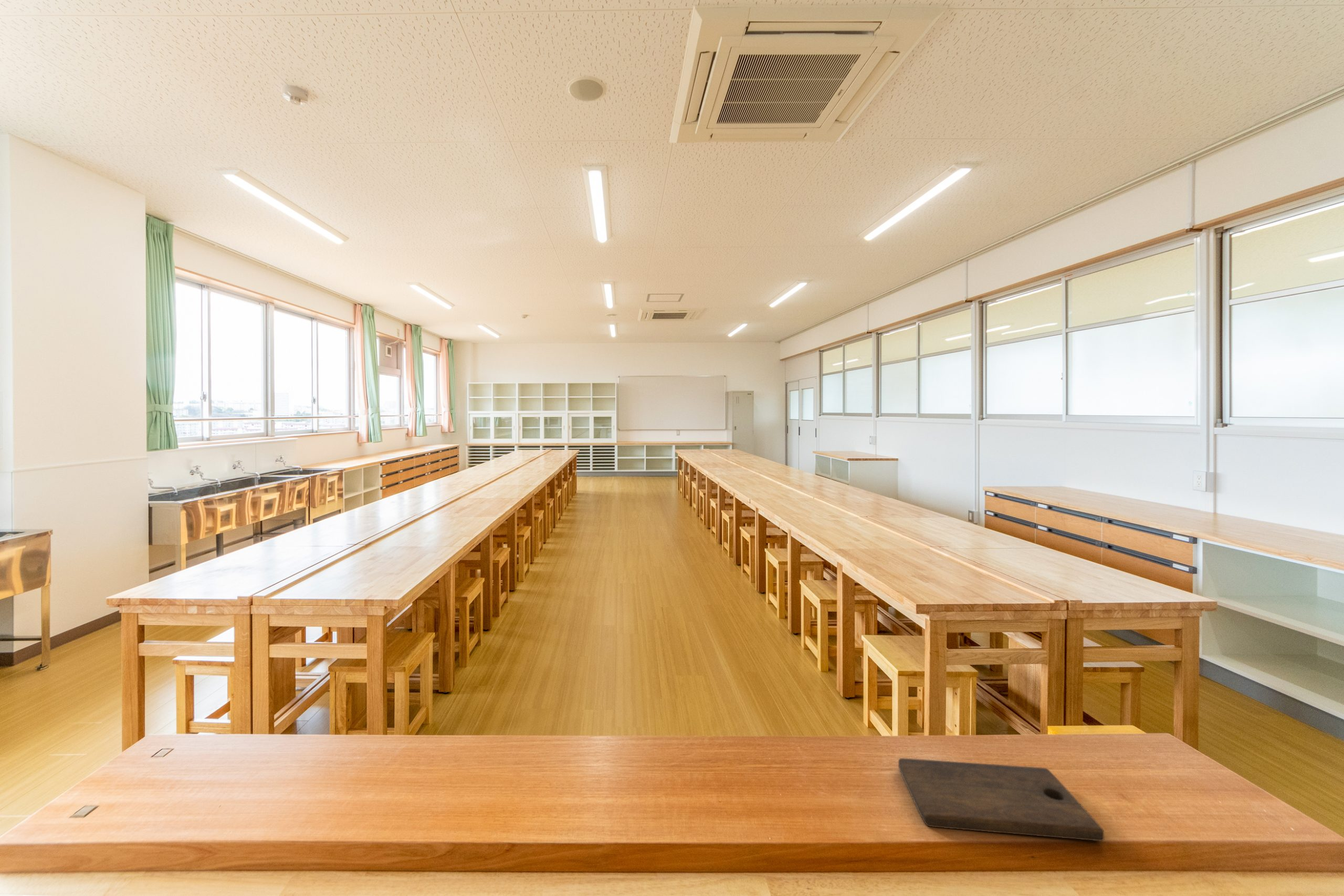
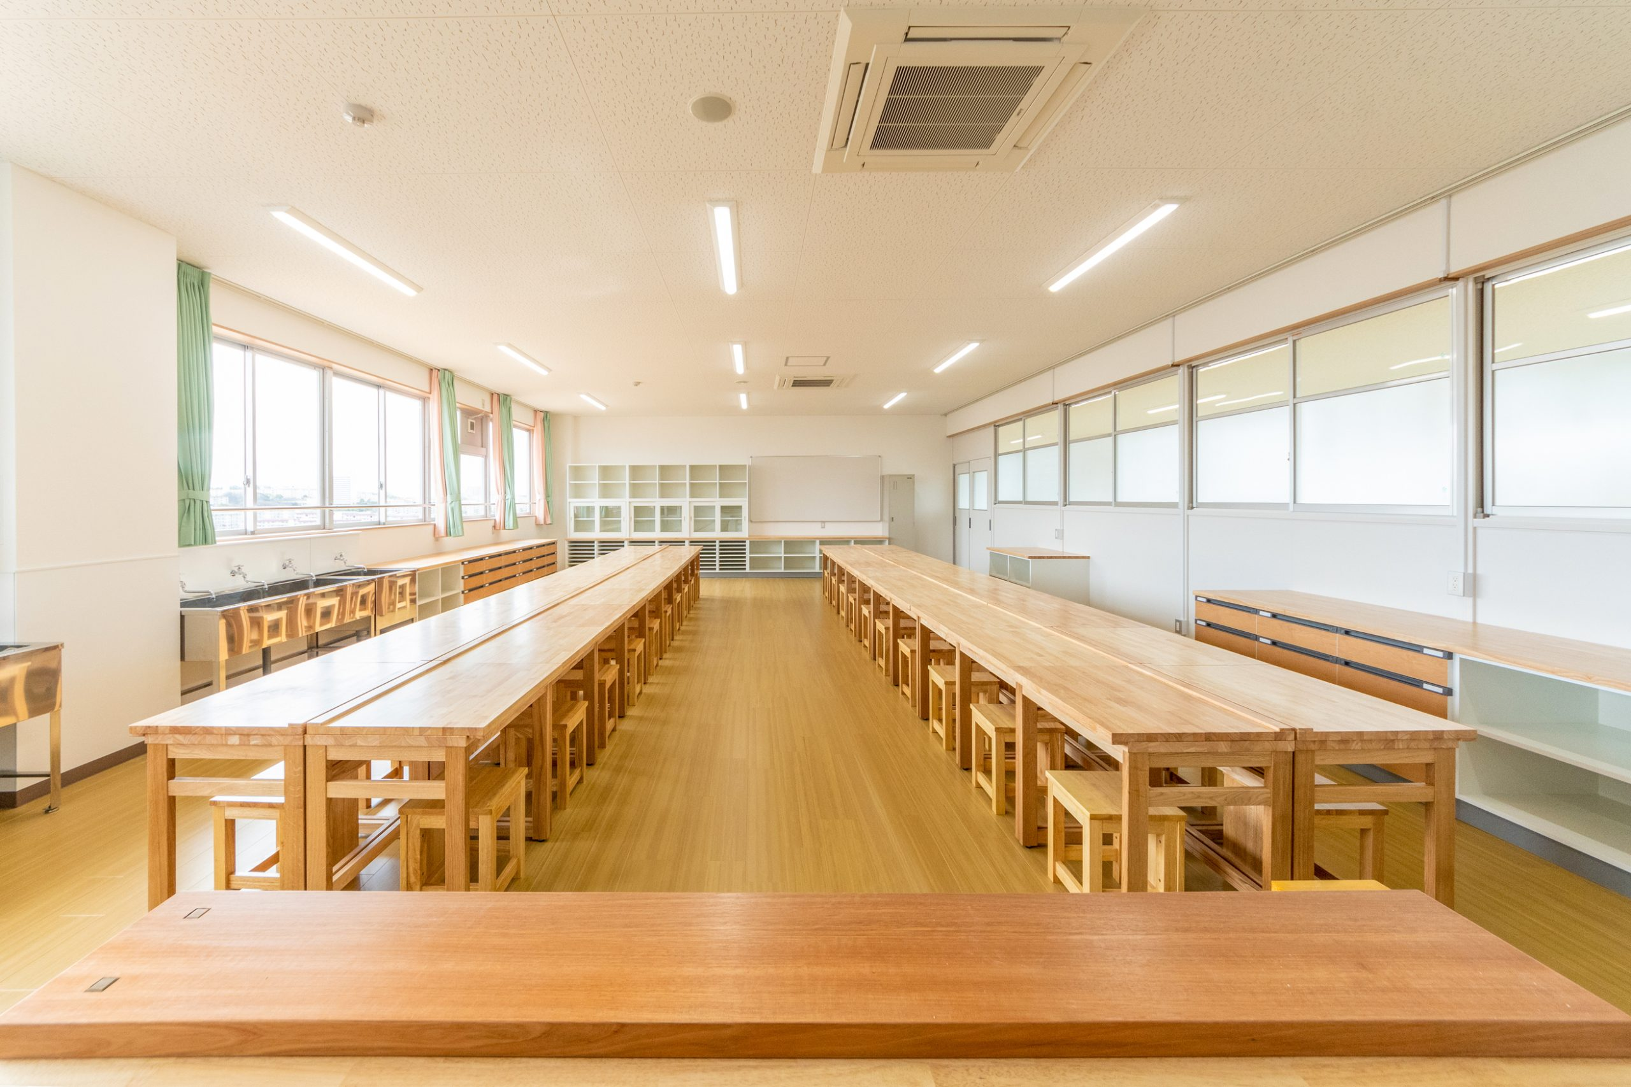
- cutting board (991, 795)
